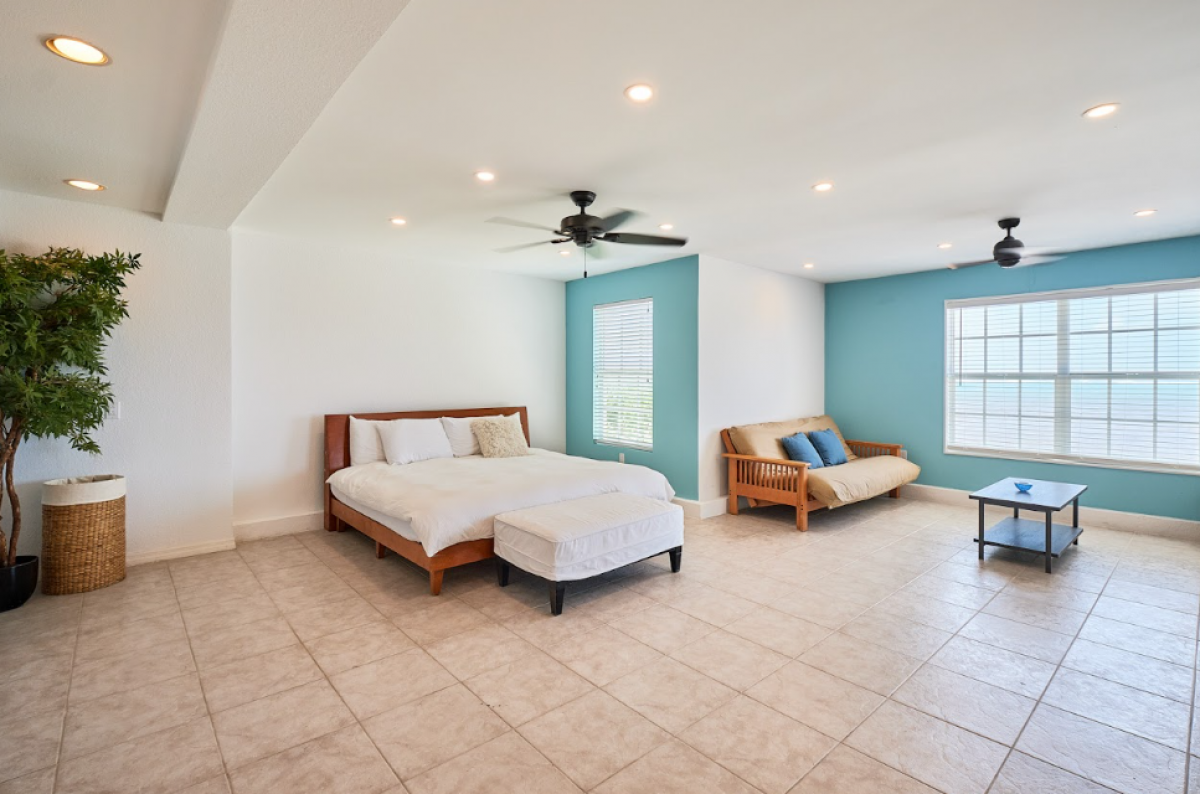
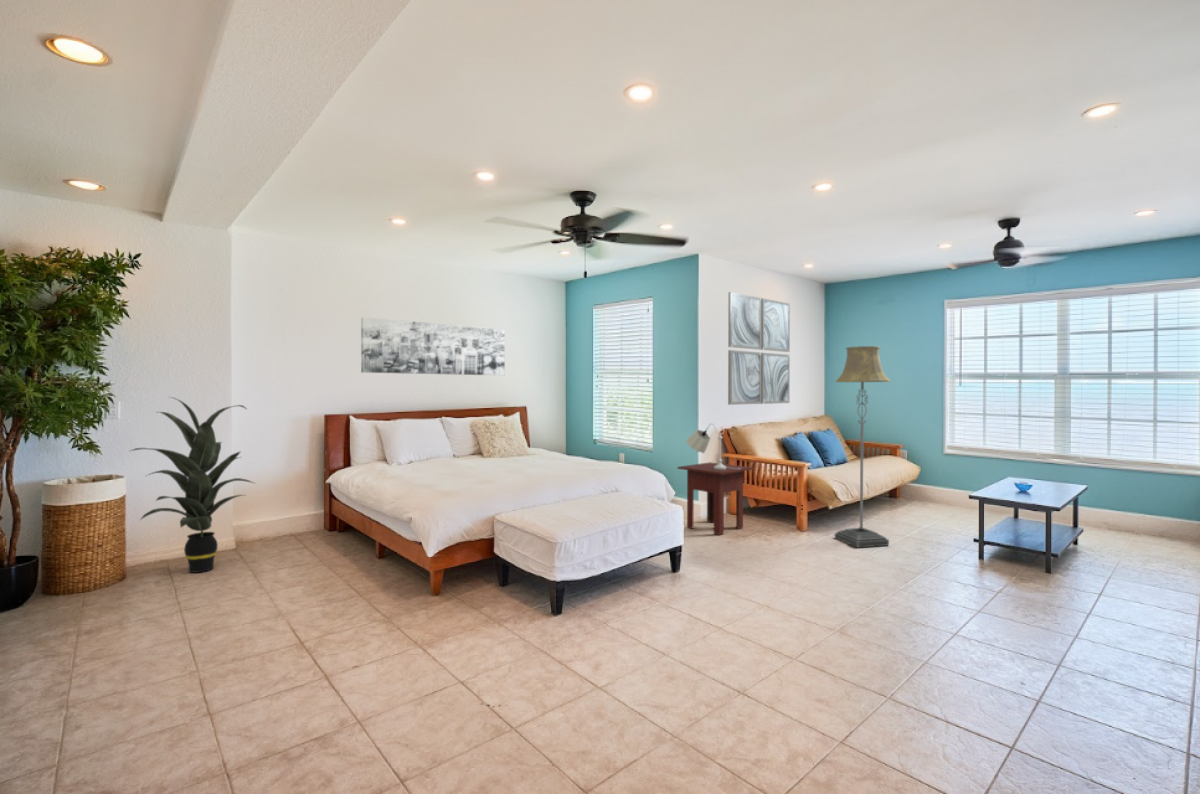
+ indoor plant (192, 483)
+ wall art (760, 352)
+ wall art (439, 349)
+ table lamp (708, 443)
+ floor lamp (862, 444)
+ side table (715, 497)
